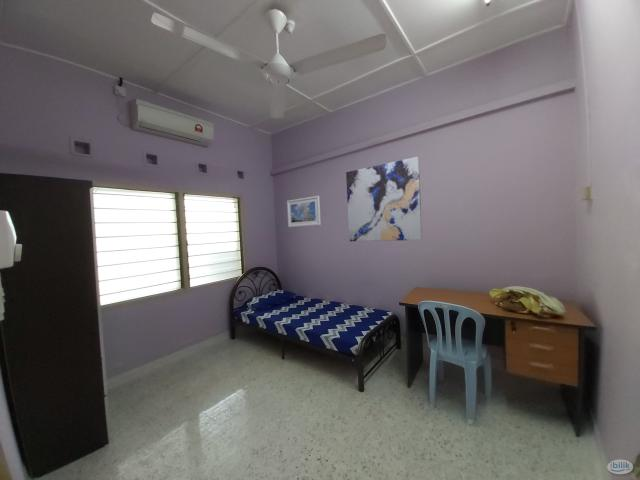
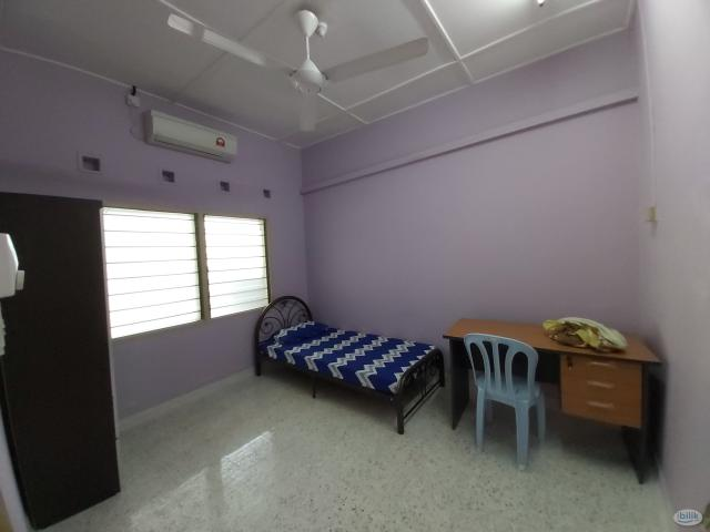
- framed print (303, 212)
- wall art (380, 203)
